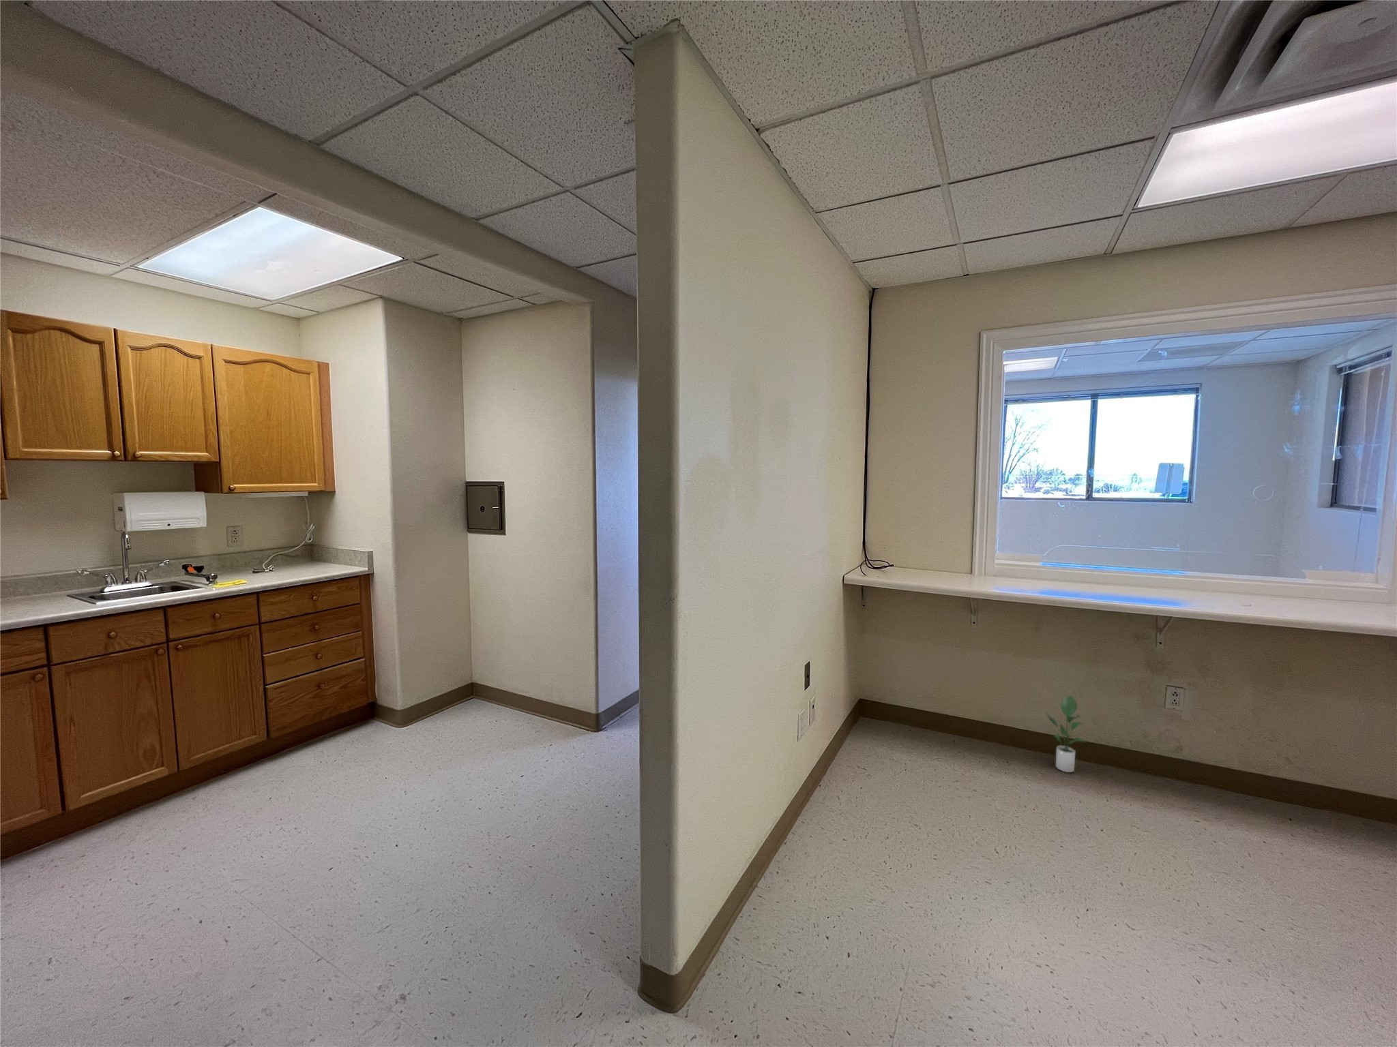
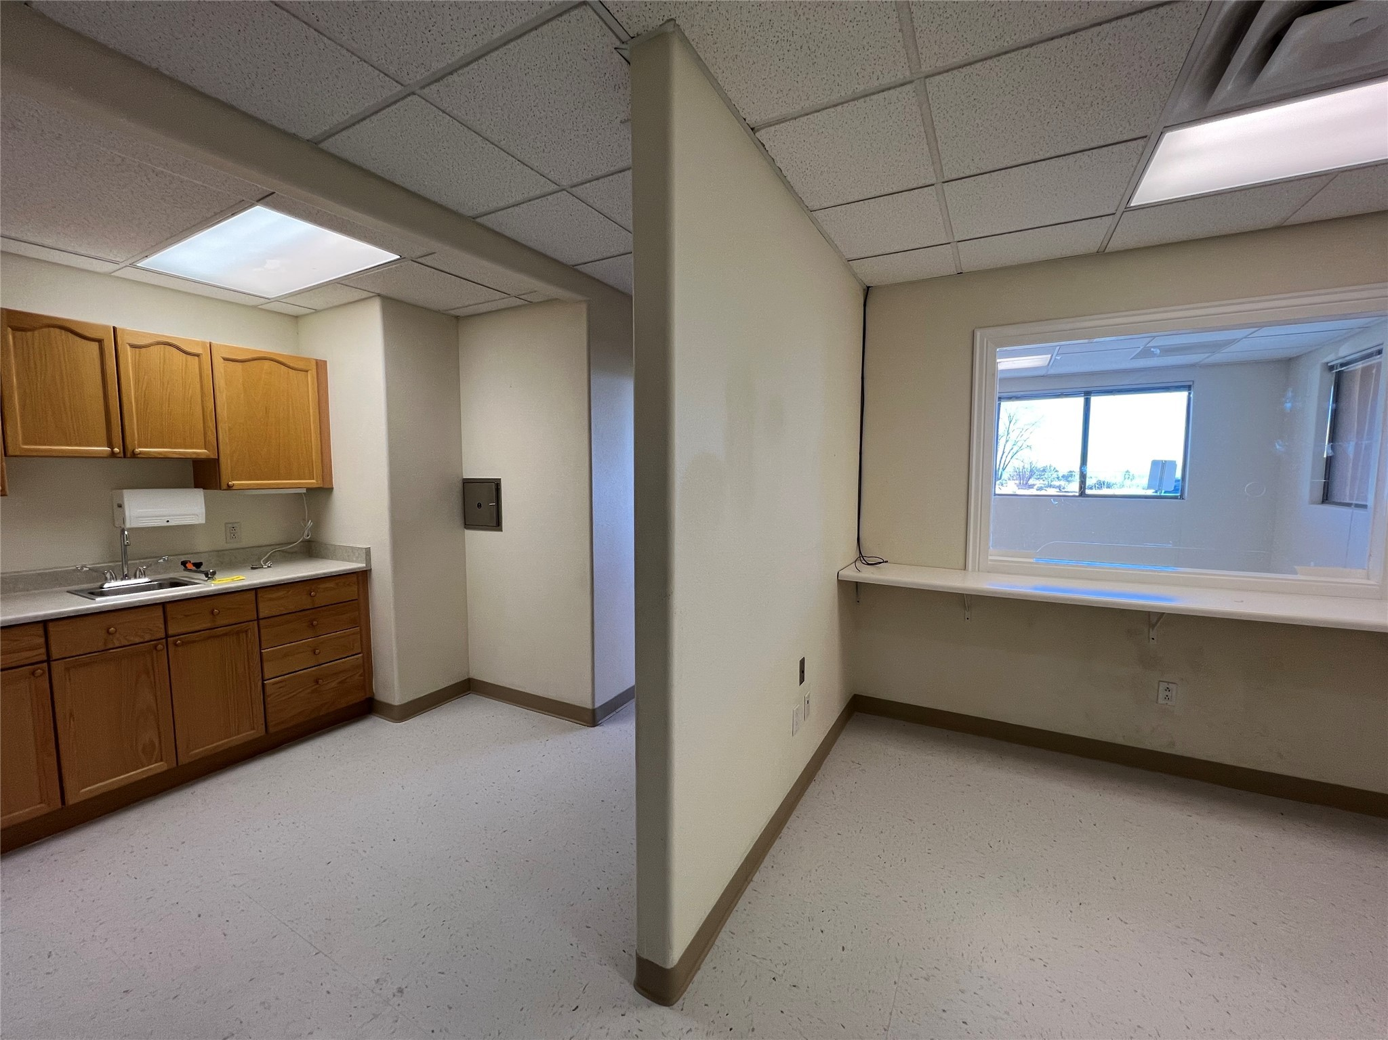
- potted plant (1064, 735)
